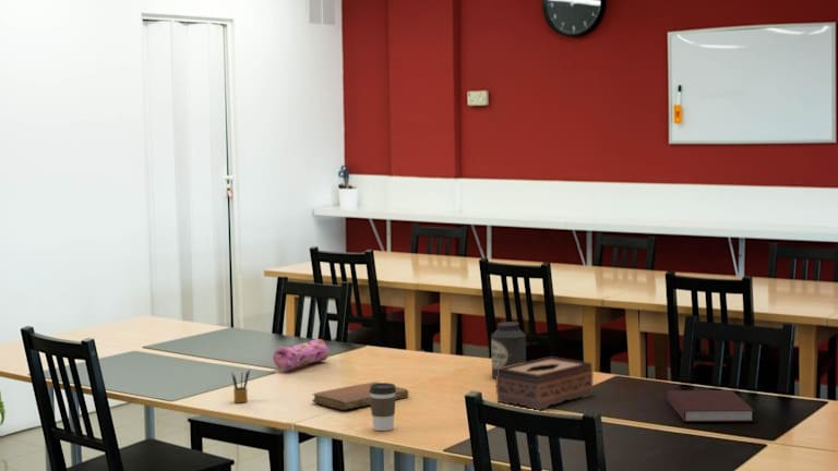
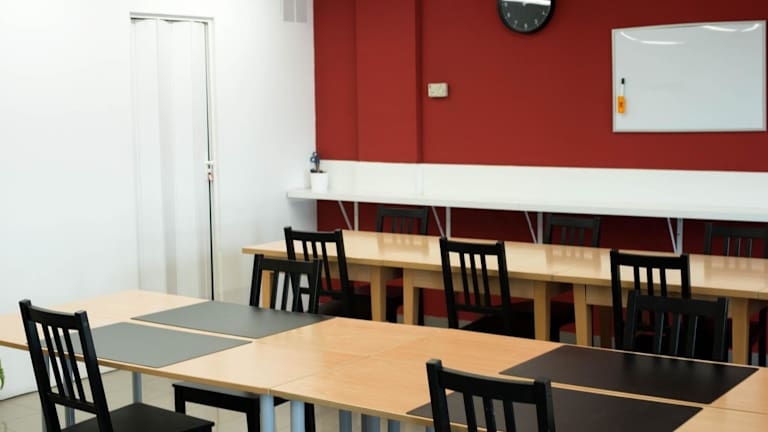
- notebook (708, 404)
- canister (508, 350)
- pencil box (241, 385)
- tissue box (544, 382)
- pencil case (301, 354)
- notebook (360, 395)
- coffee cup (383, 407)
